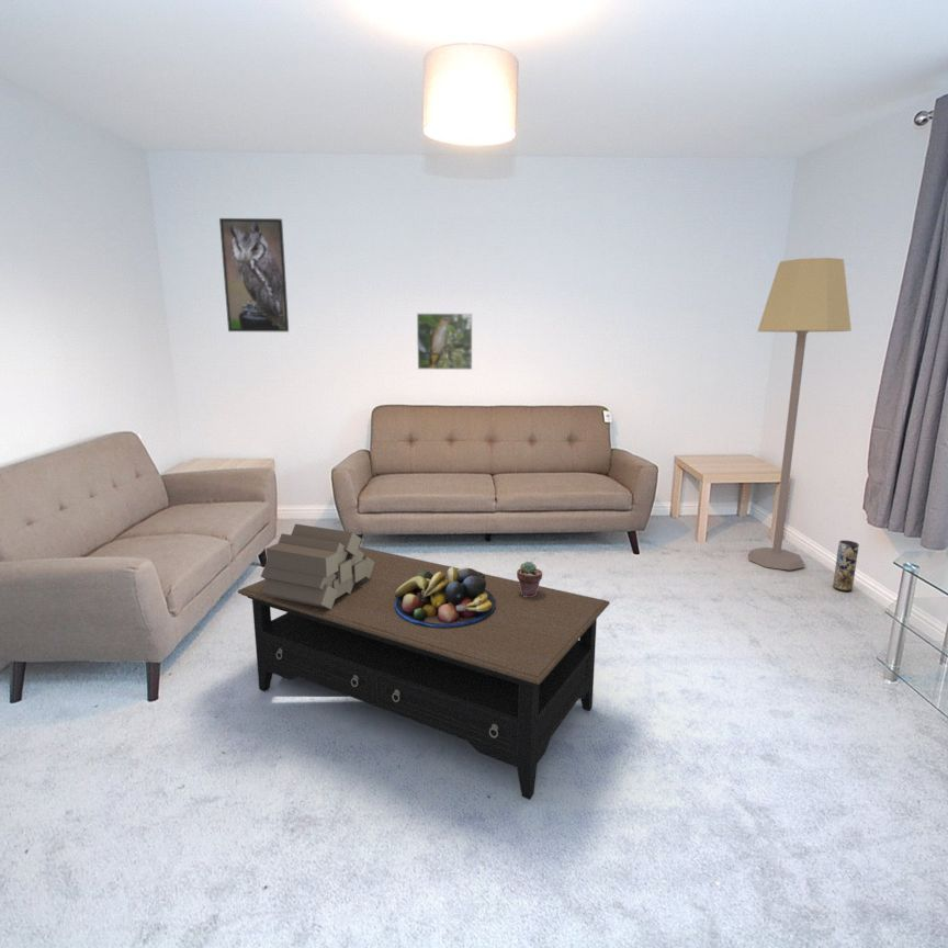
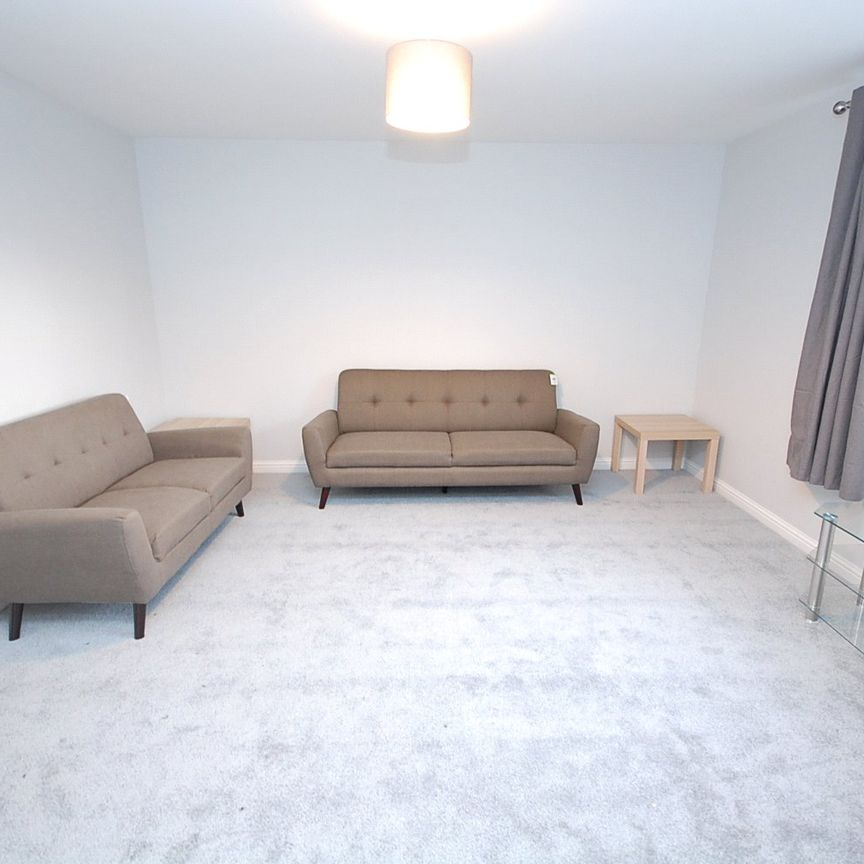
- coffee table (420, 646)
- potted succulent (529, 577)
- fruit bowl (444, 587)
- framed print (255, 275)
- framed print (444, 341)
- log pile (319, 558)
- vase (845, 565)
- lamp (791, 418)
